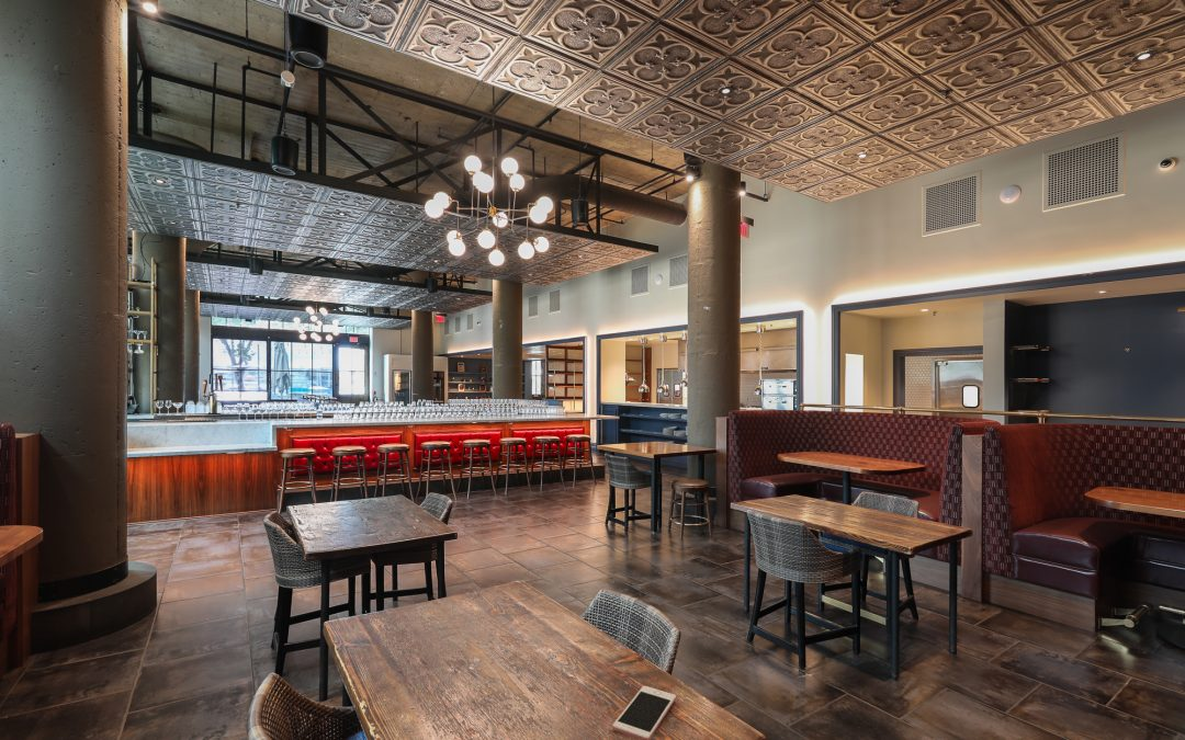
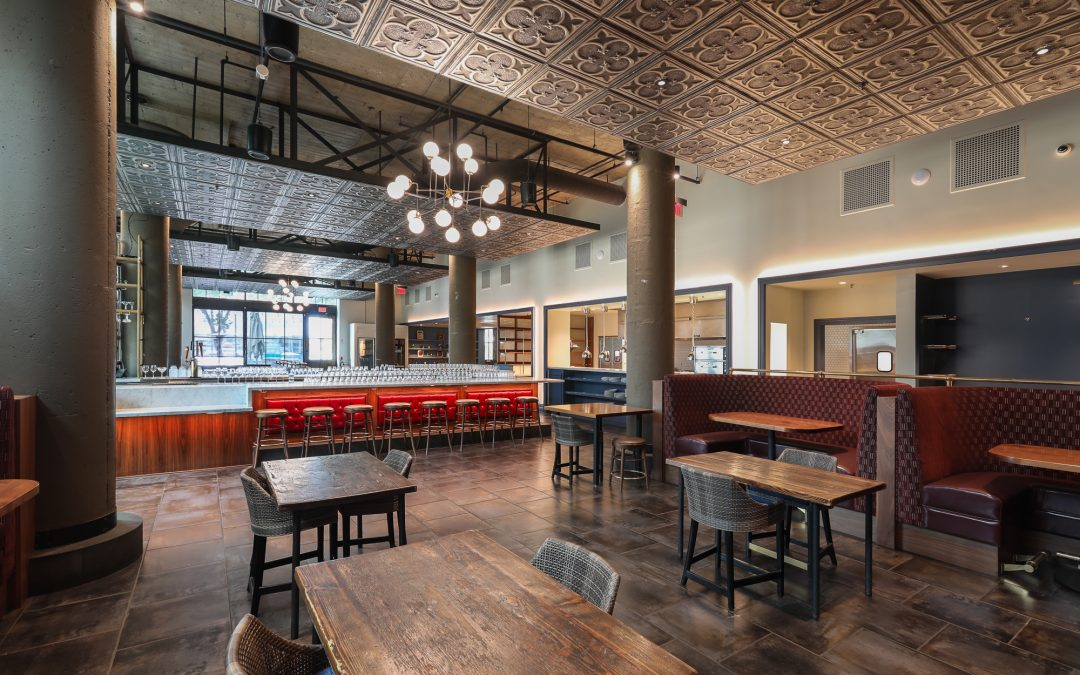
- cell phone (645, 711)
